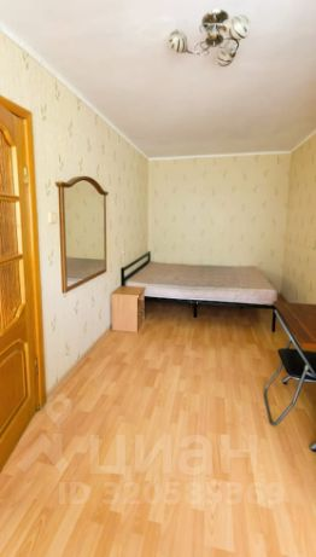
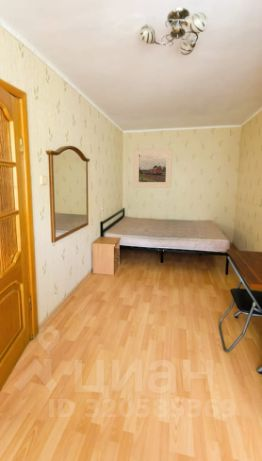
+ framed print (152, 168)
